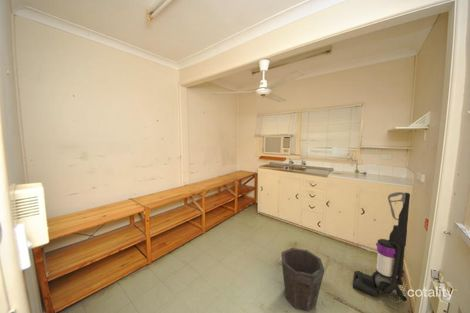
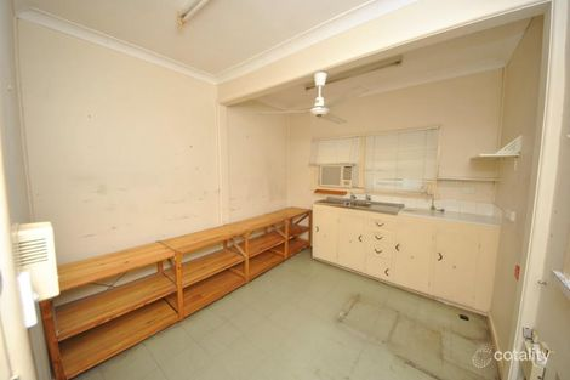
- vacuum cleaner (382, 241)
- waste bin (300, 278)
